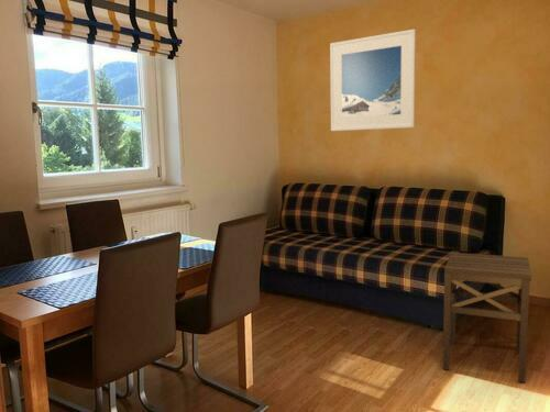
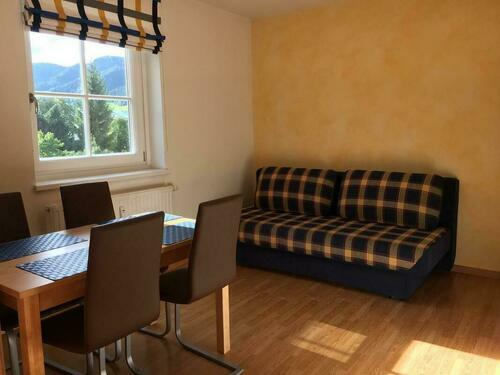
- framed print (370, 83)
- side table (485, 312)
